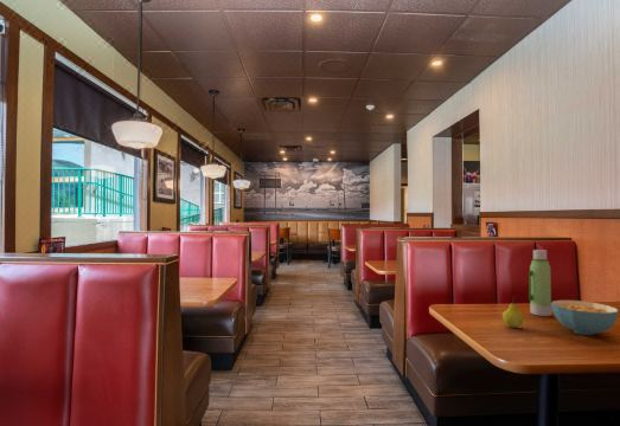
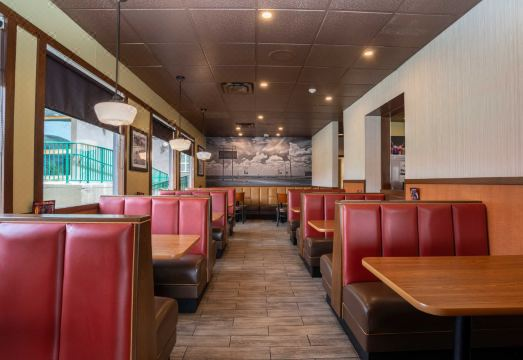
- fruit (512, 311)
- cereal bowl (583, 318)
- water bottle (539, 282)
